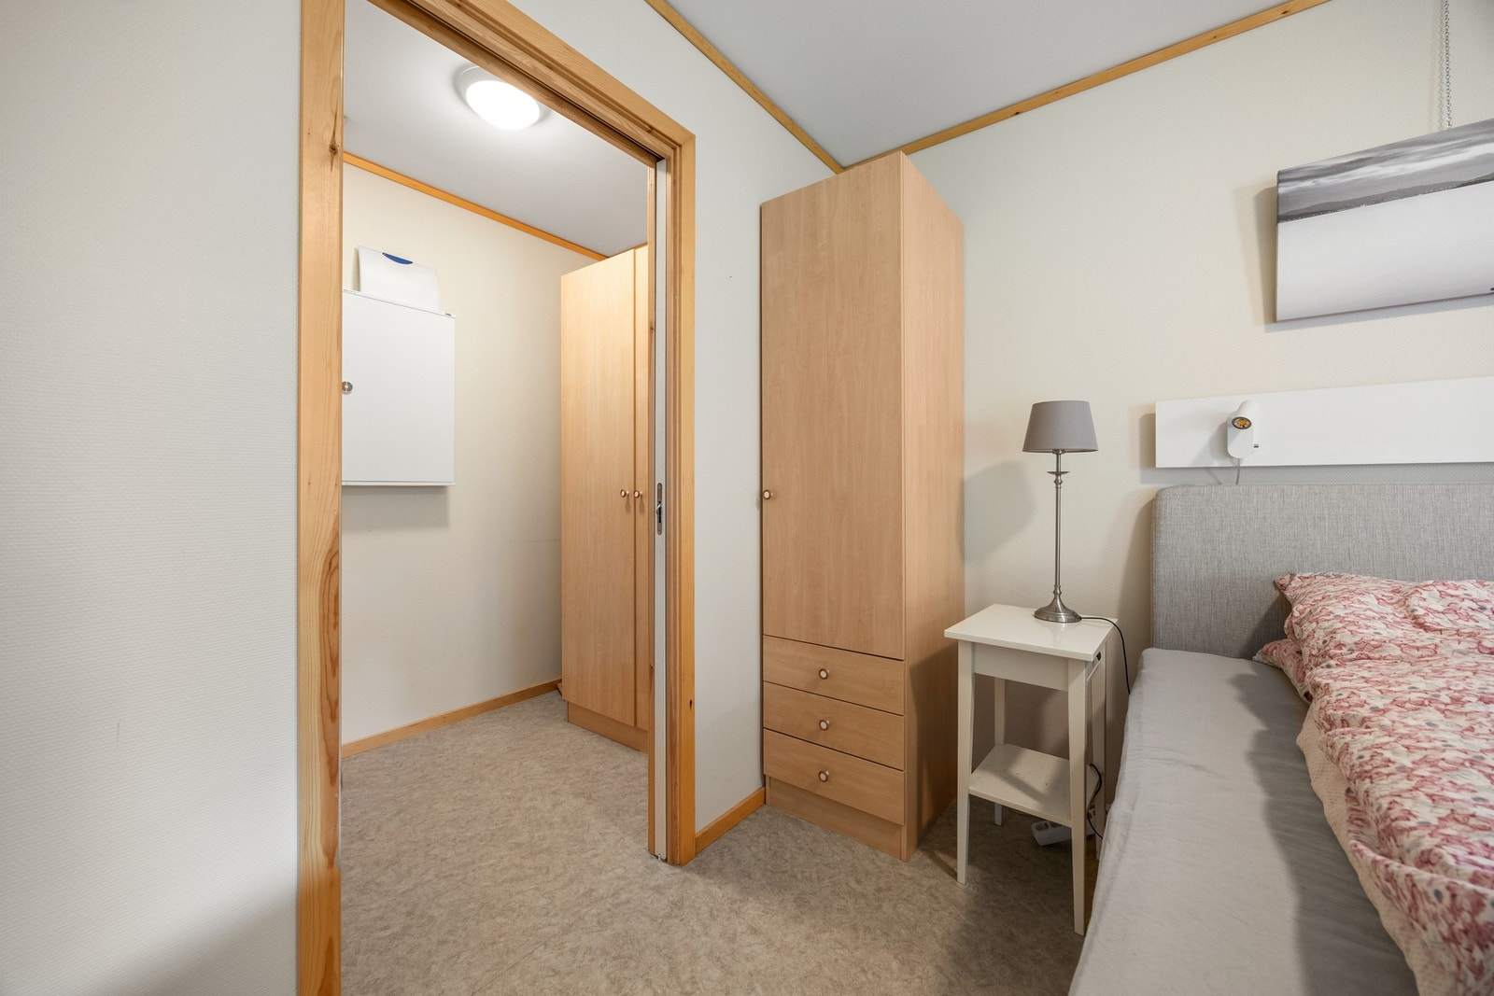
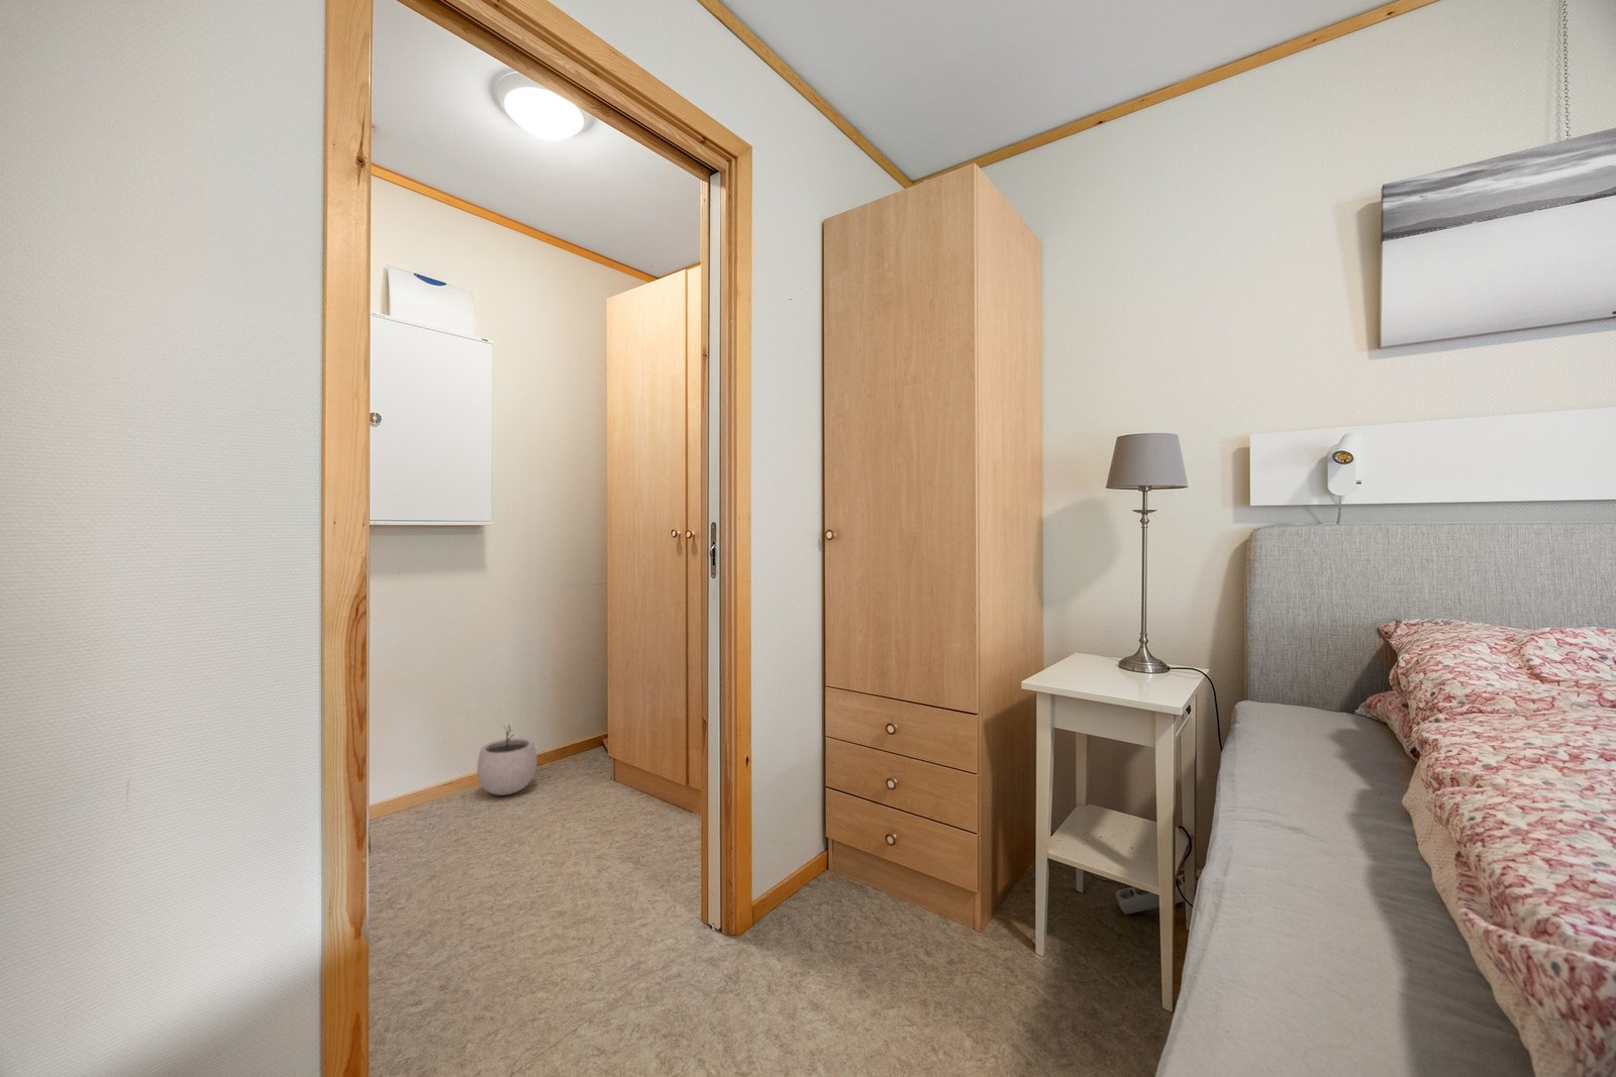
+ plant pot (507, 758)
